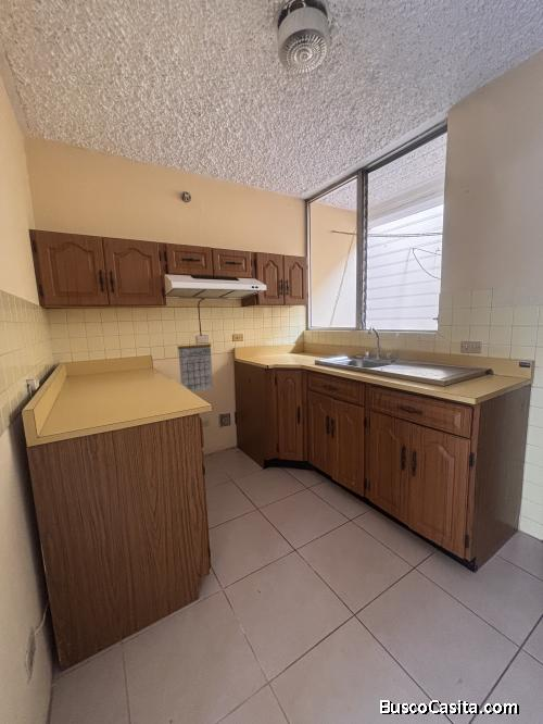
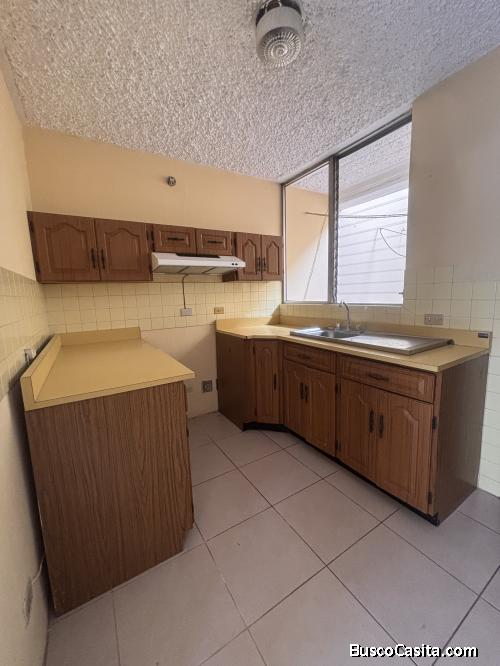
- calendar (195, 362)
